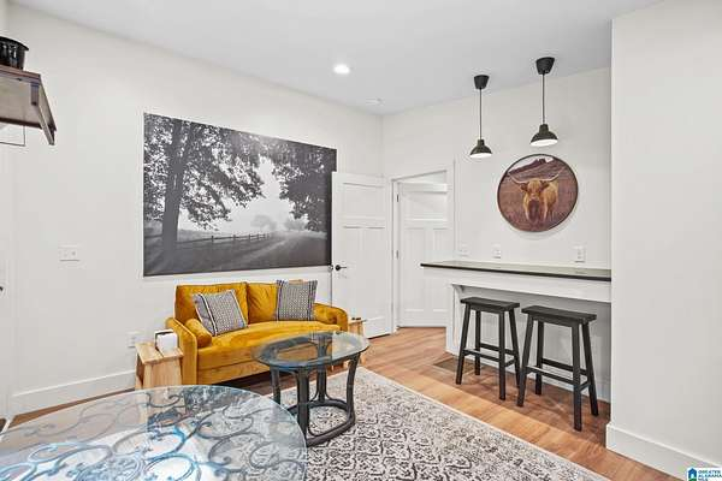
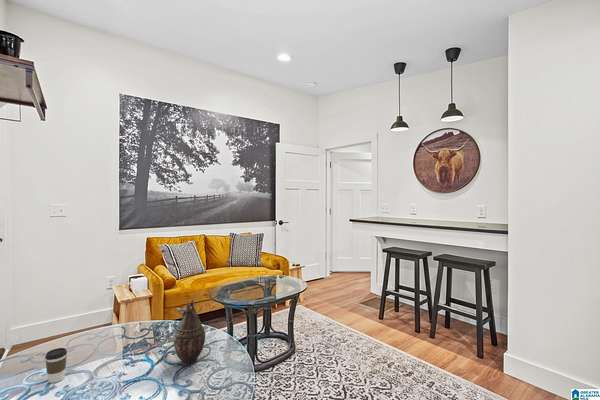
+ decorative vase (189, 330)
+ coffee cup (56, 365)
